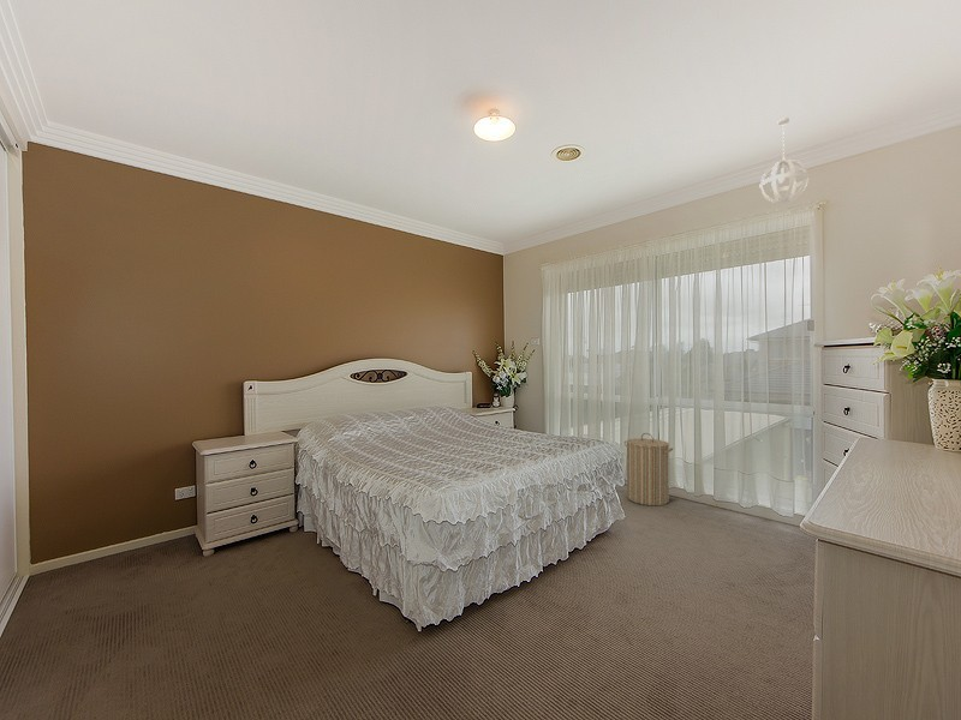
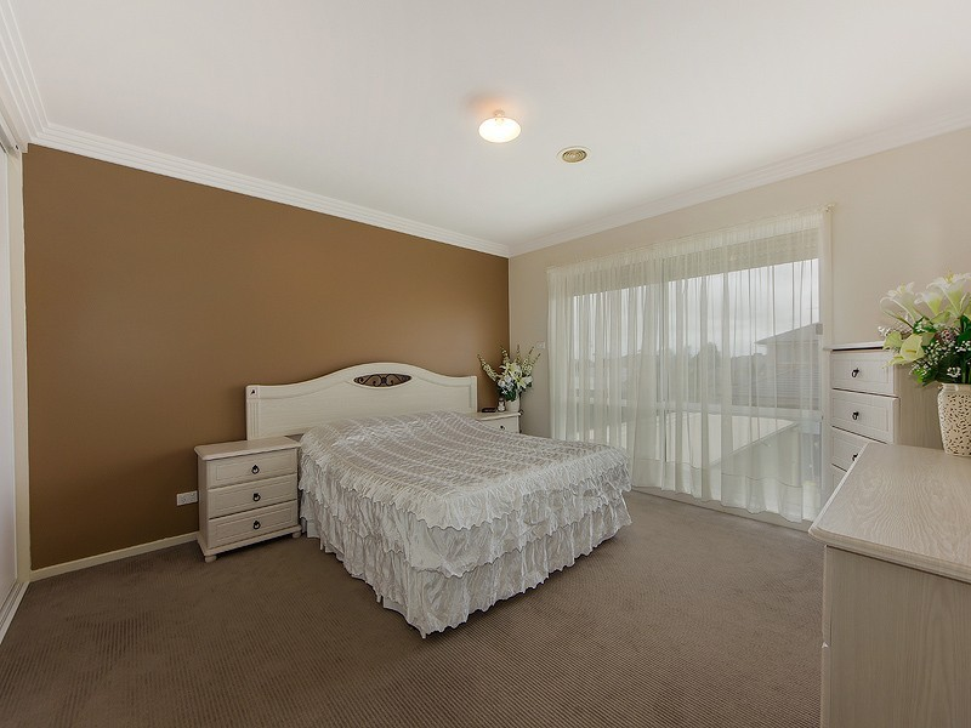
- pendant light (783, 161)
- laundry hamper (647, 466)
